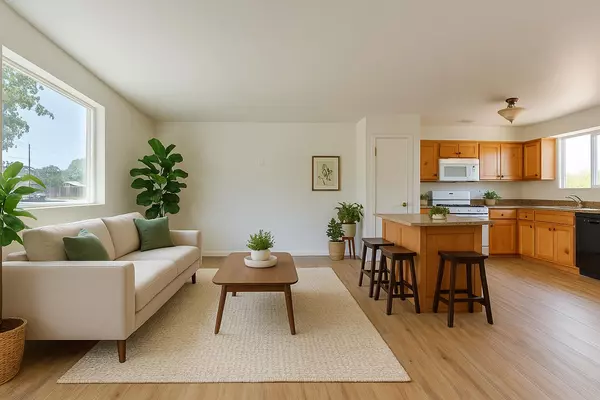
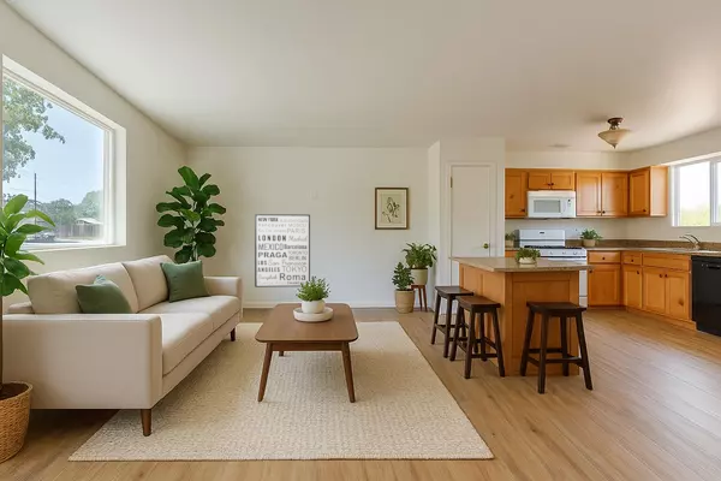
+ wall art (282, 250)
